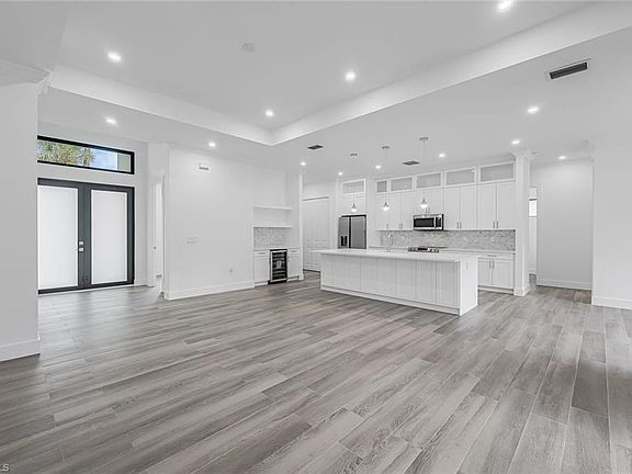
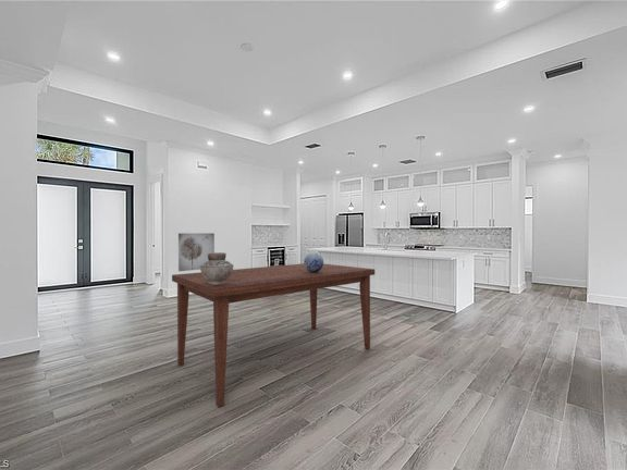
+ wall art (197, 251)
+ ceramic pot (217, 268)
+ dining table (278, 295)
+ decorative sphere (314, 262)
